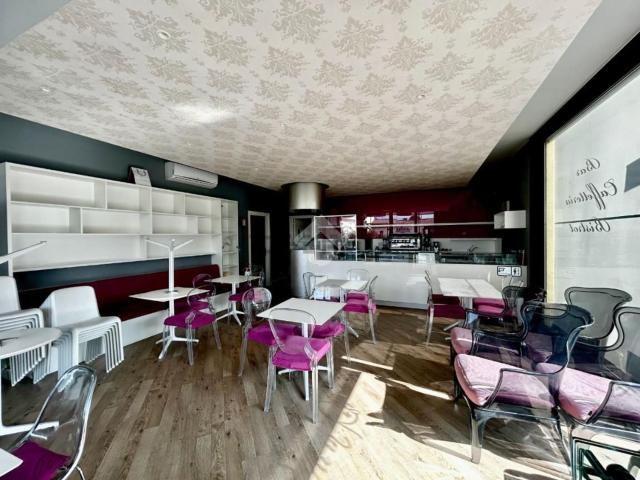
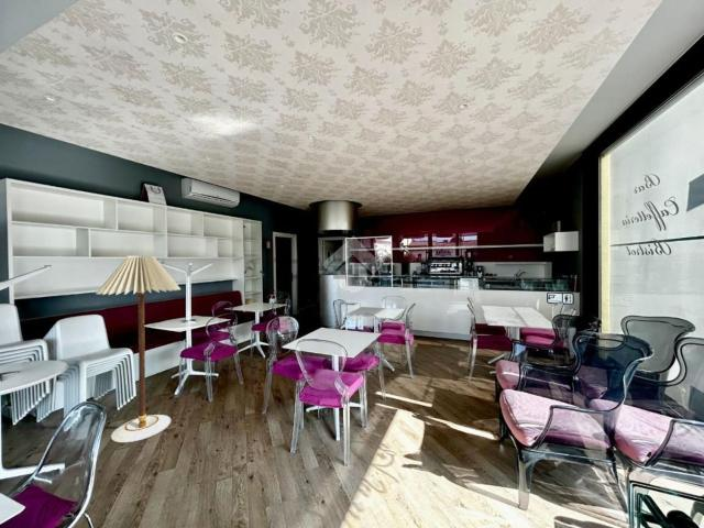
+ floor lamp (141, 341)
